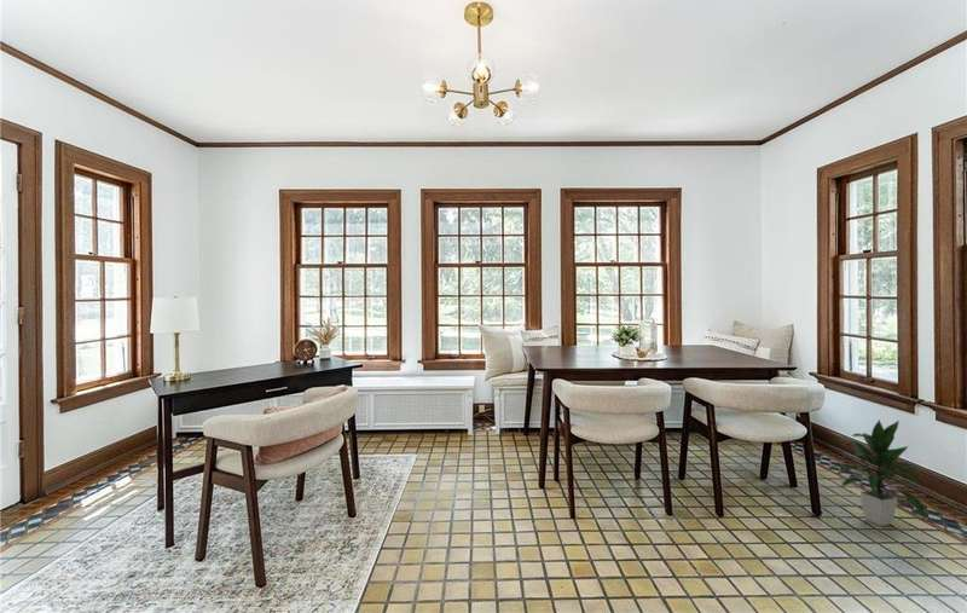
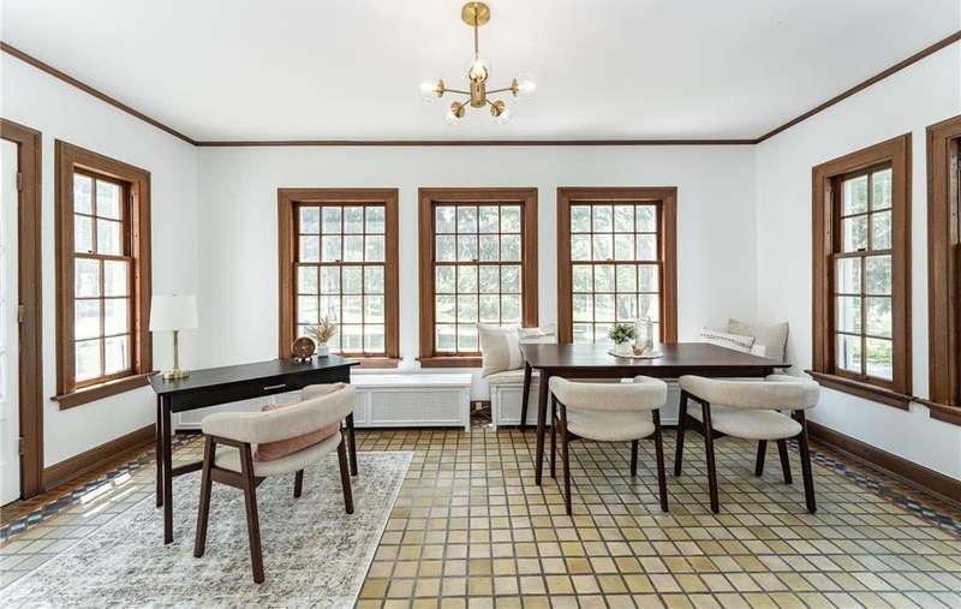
- indoor plant (880, 472)
